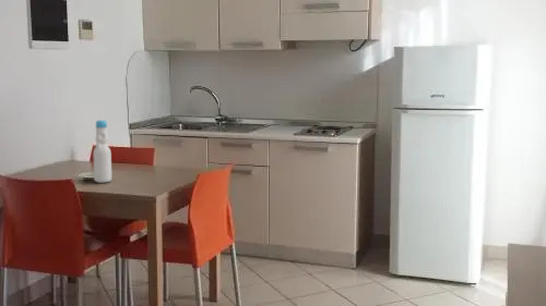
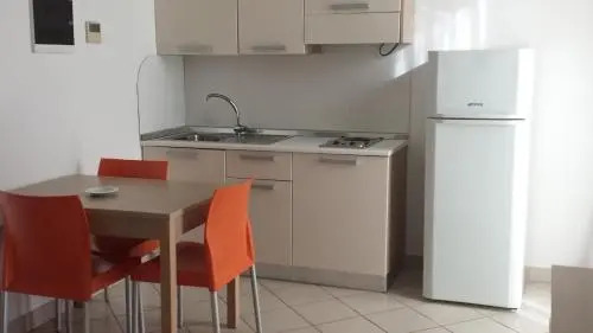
- bottle (102, 150)
